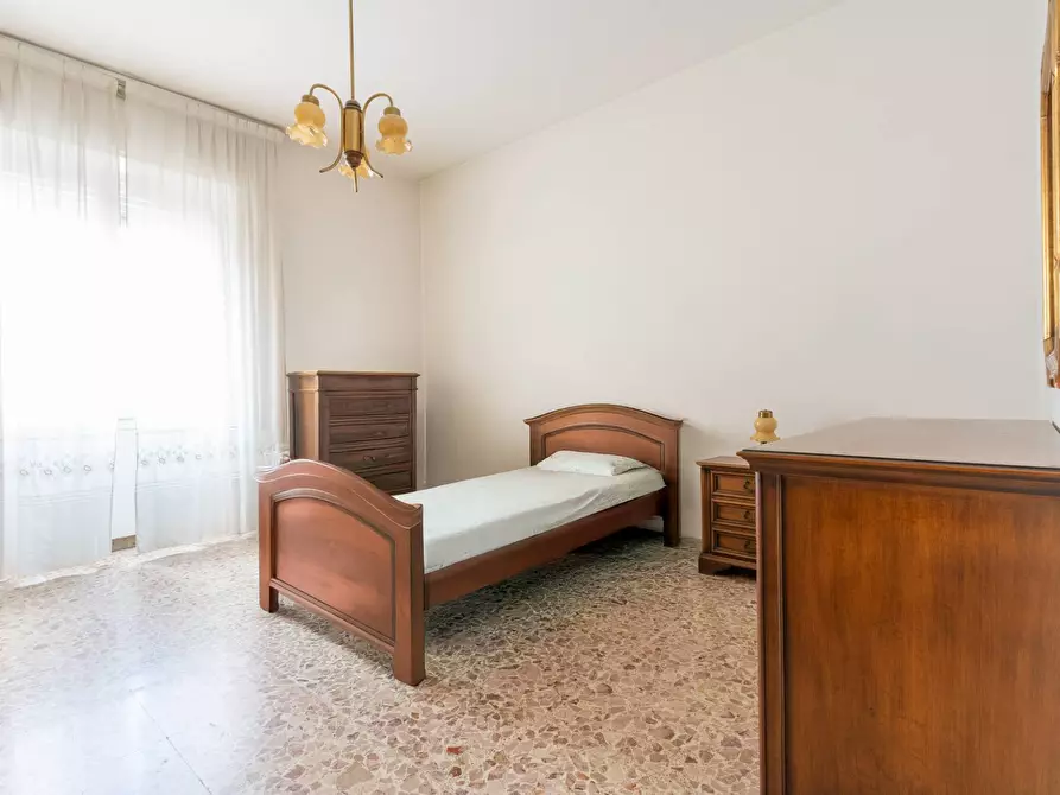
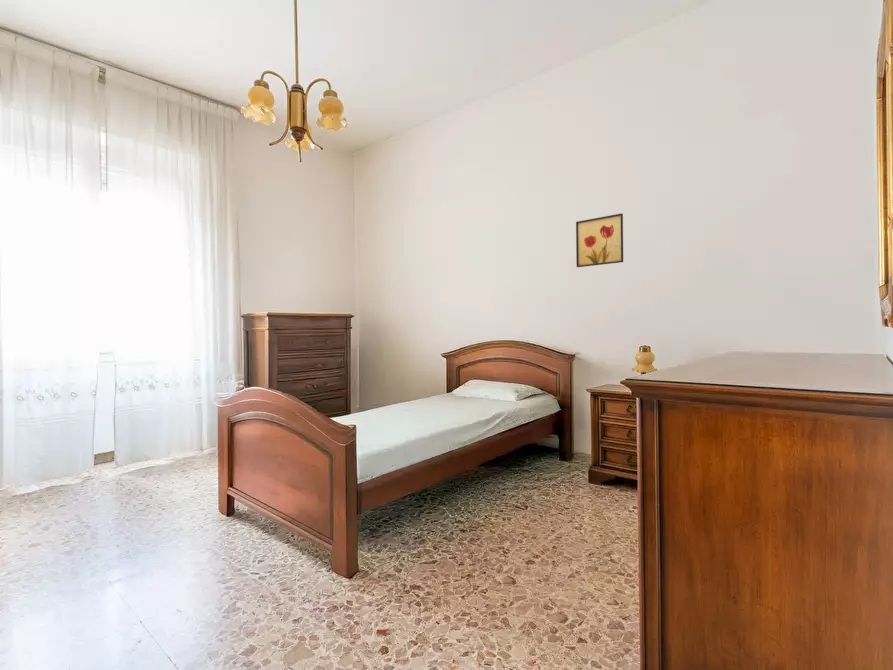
+ wall art (599, 241)
